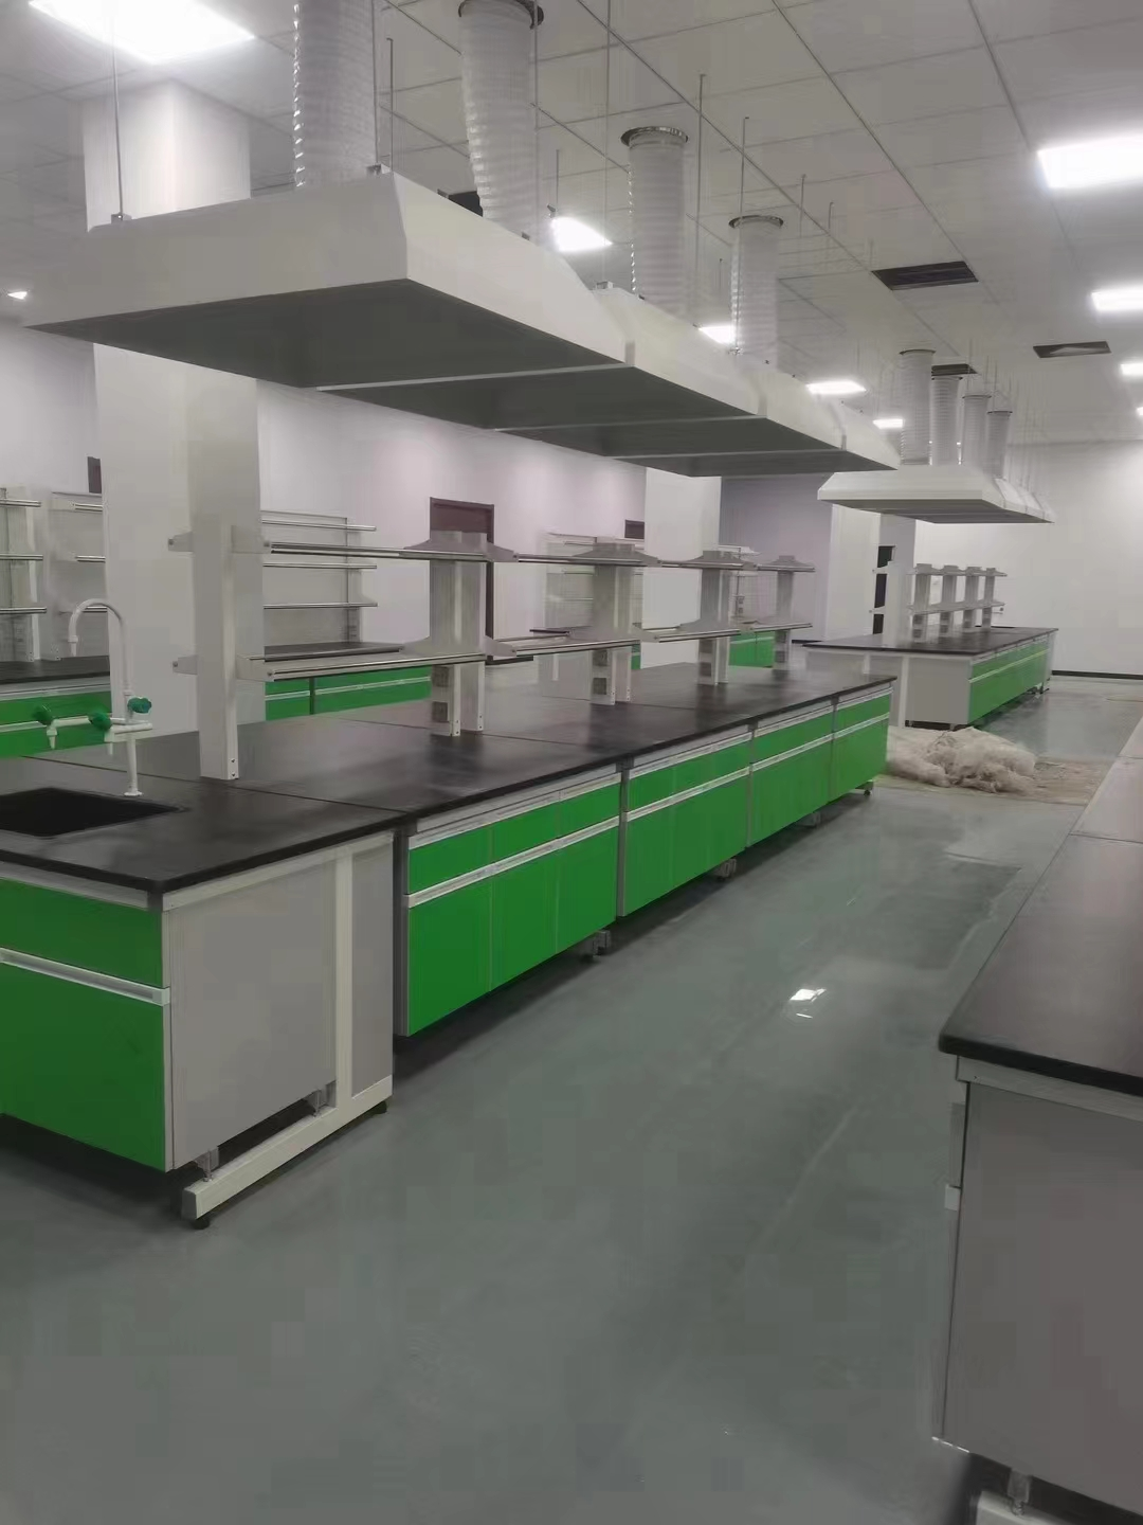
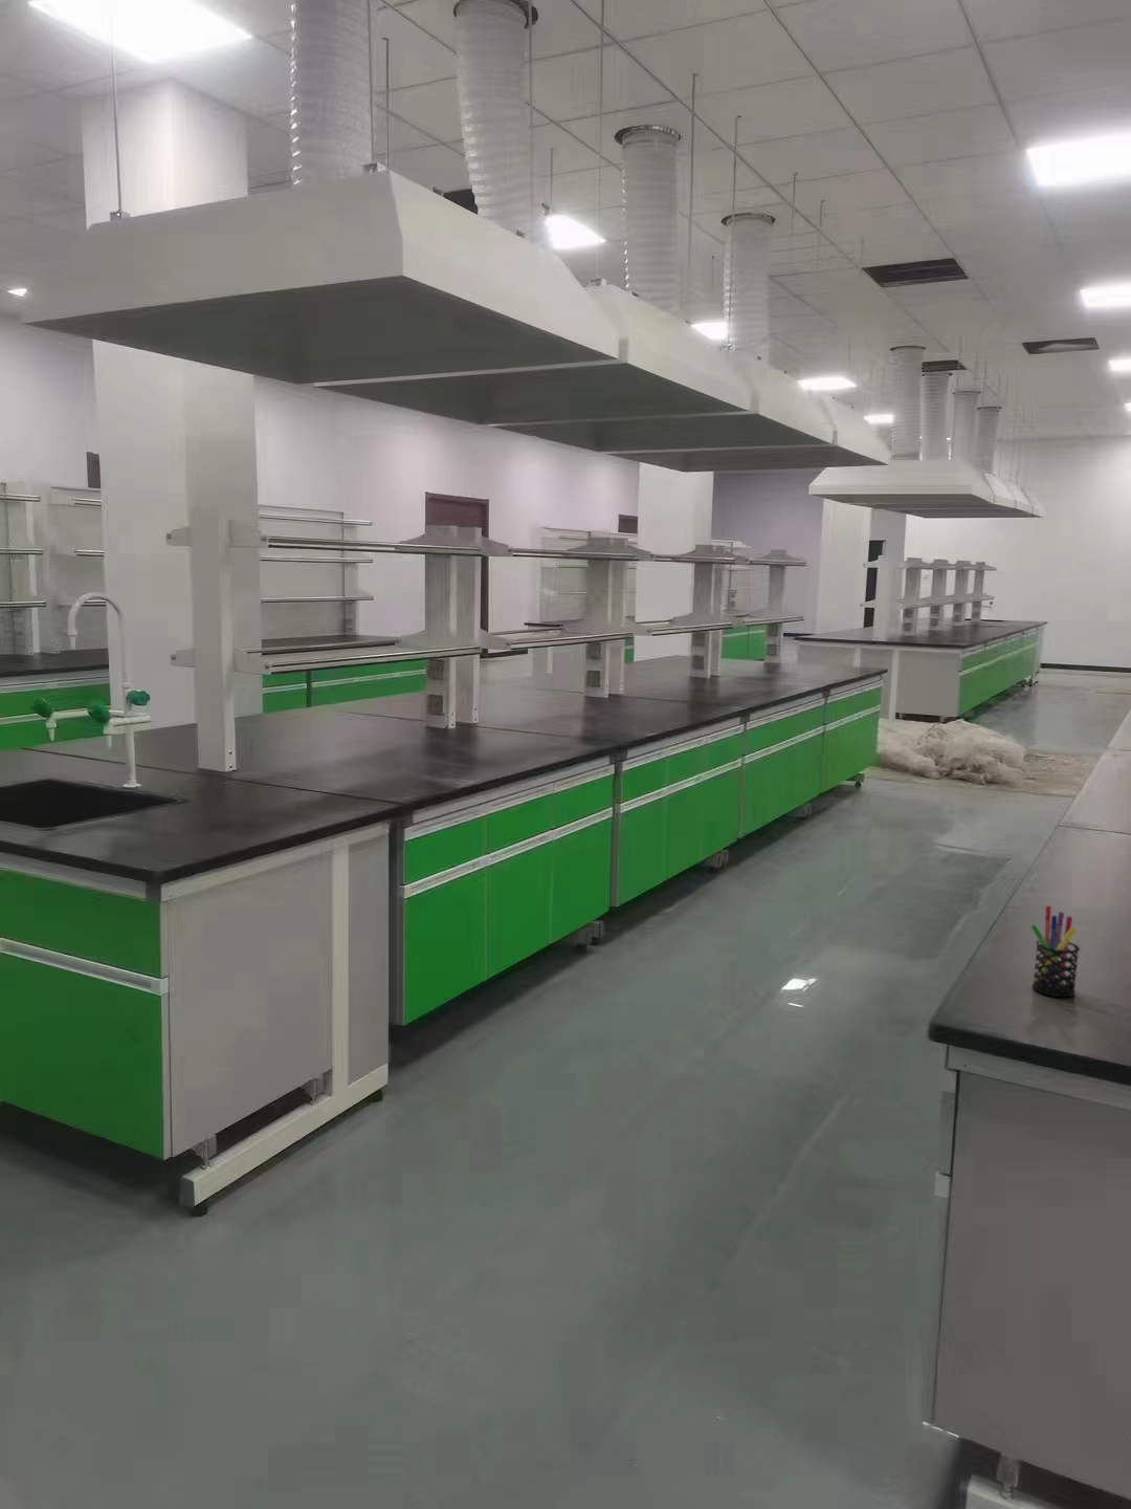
+ pen holder (1051, 949)
